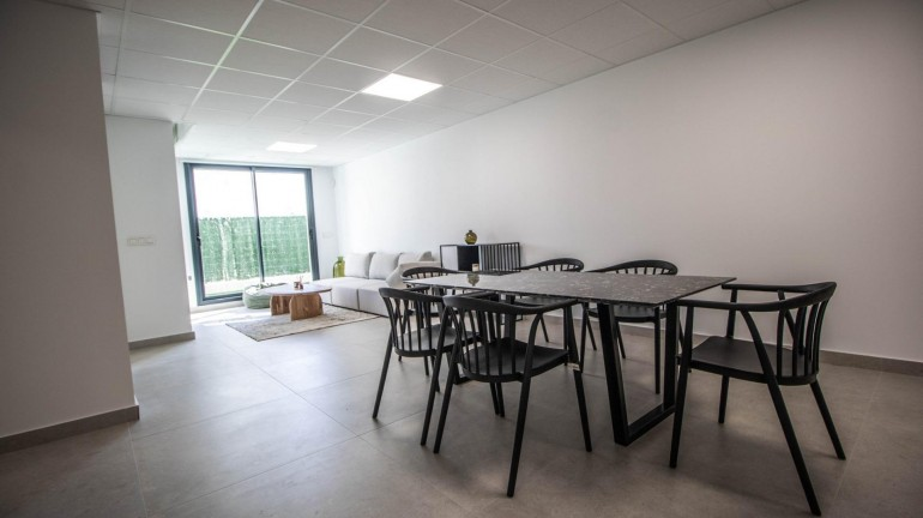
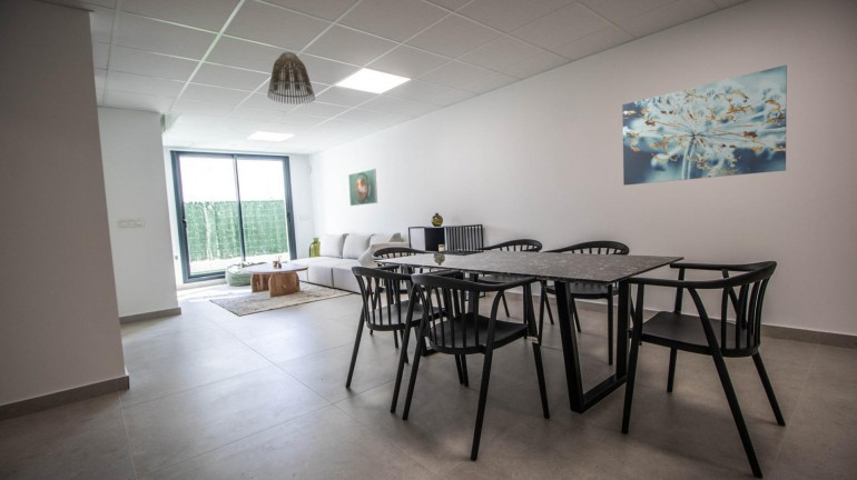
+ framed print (362, 188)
+ lamp shade (289, 76)
+ wall art (693, 133)
